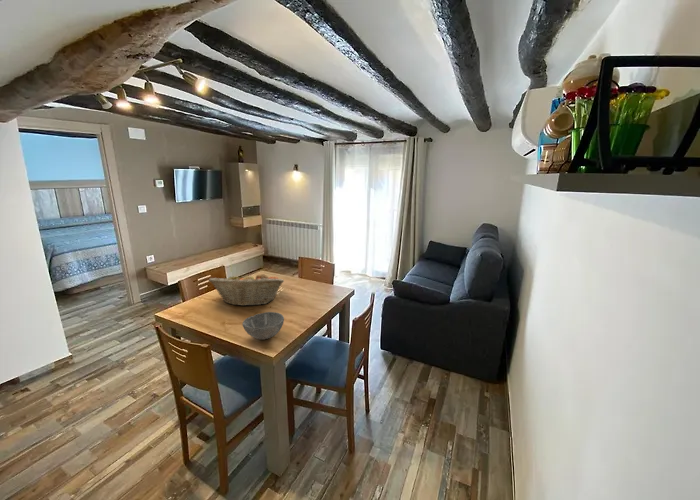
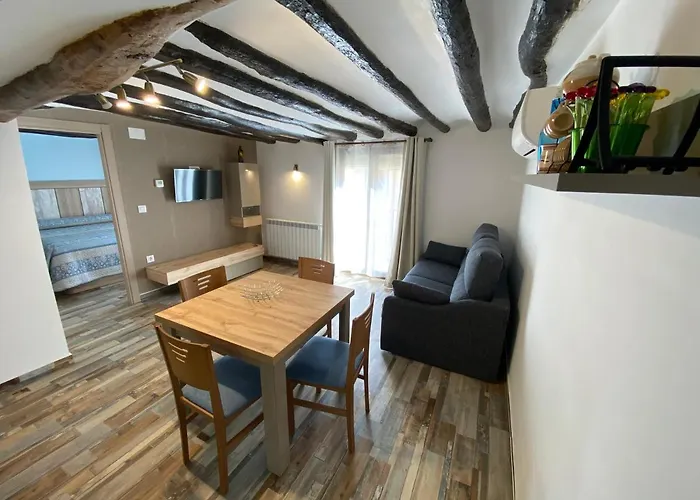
- bowl (264, 327)
- fruit basket (247, 285)
